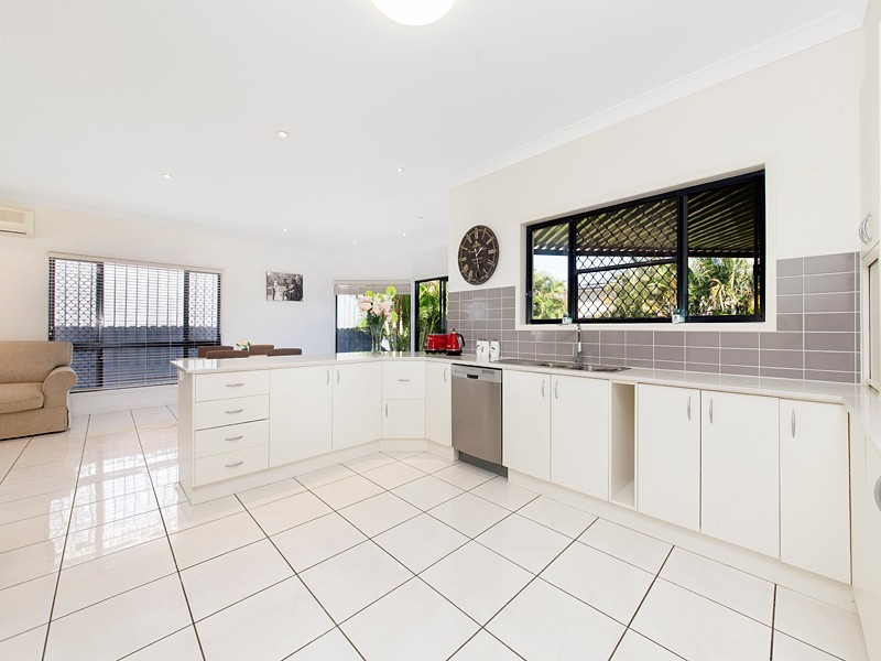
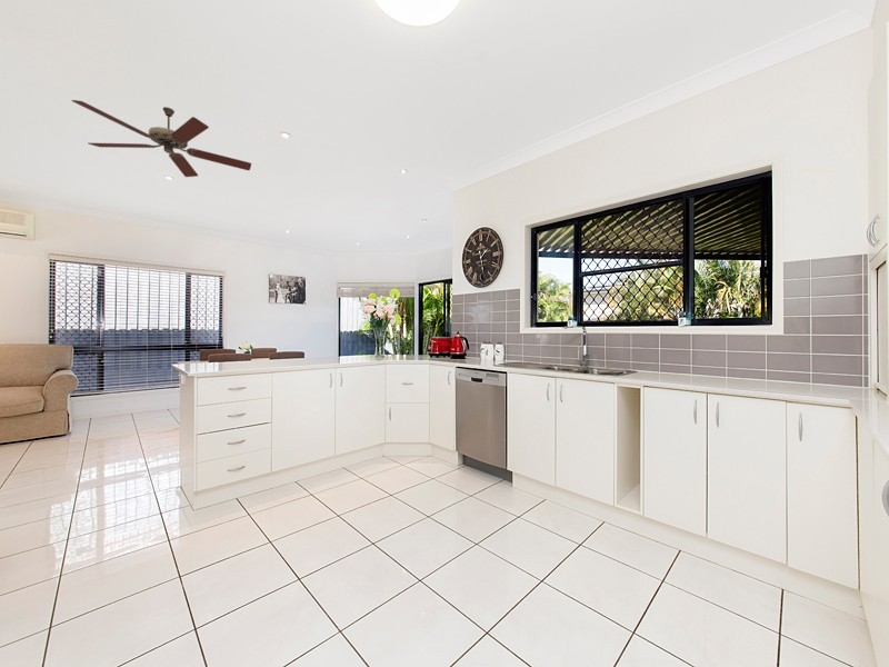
+ ceiling fan (174, 132)
